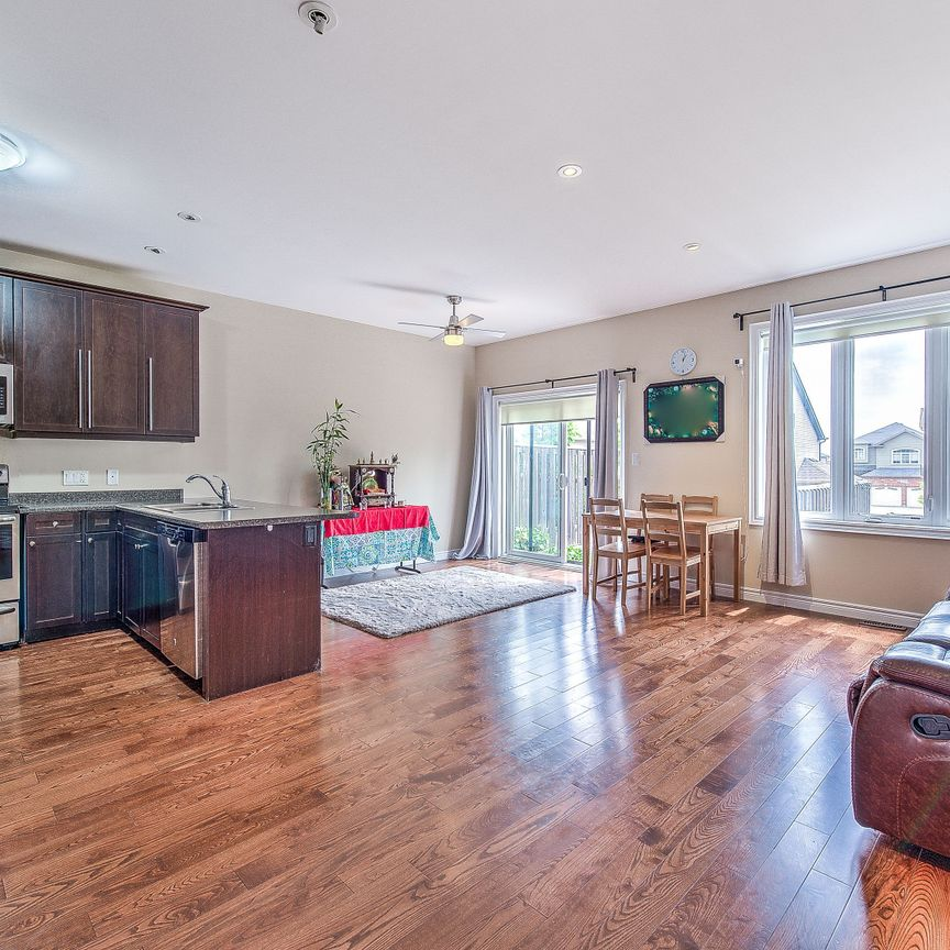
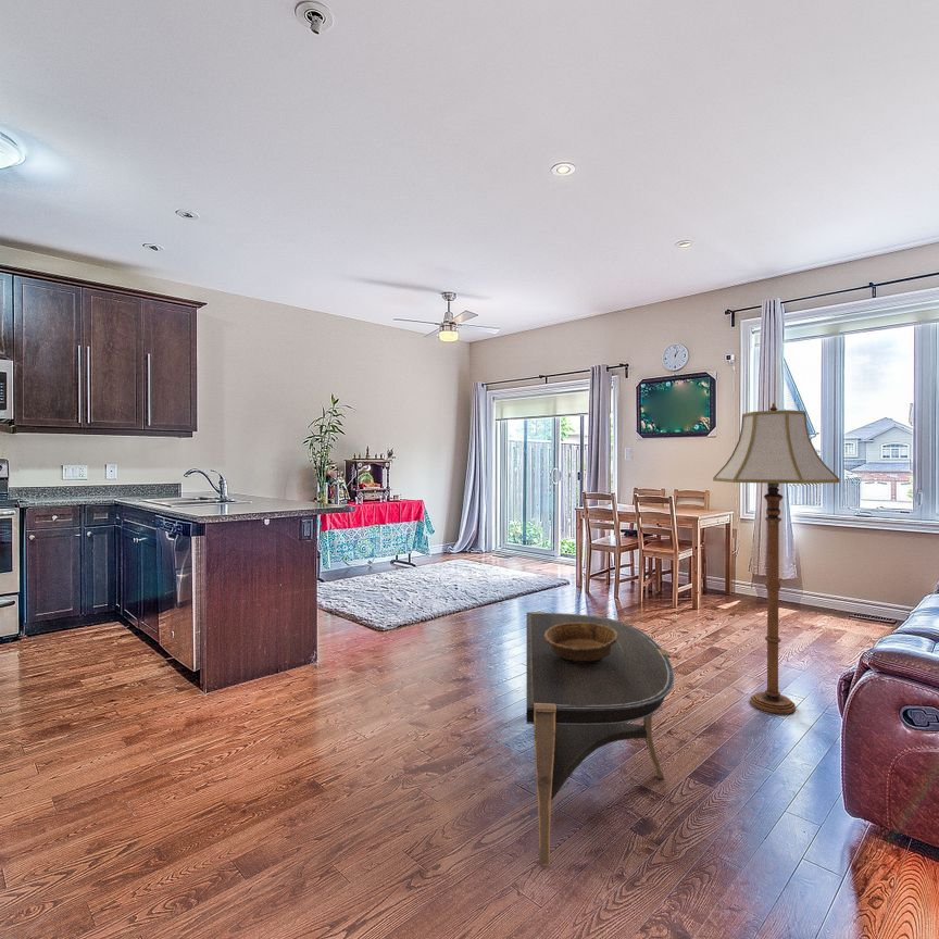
+ coffee table (596, 711)
+ decorative bowl (580, 642)
+ floor lamp (773, 553)
